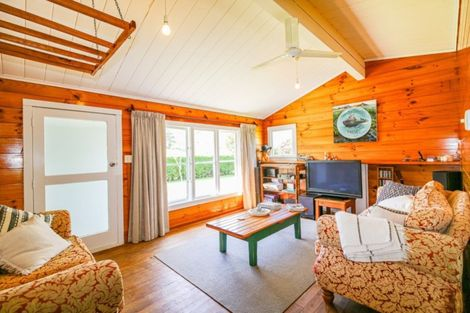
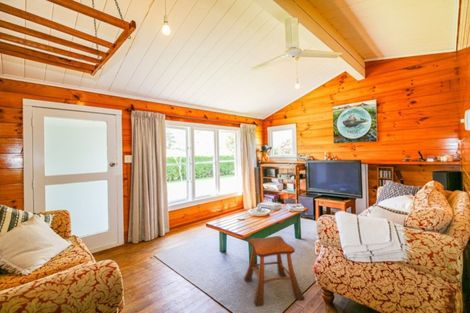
+ stool (270, 263)
